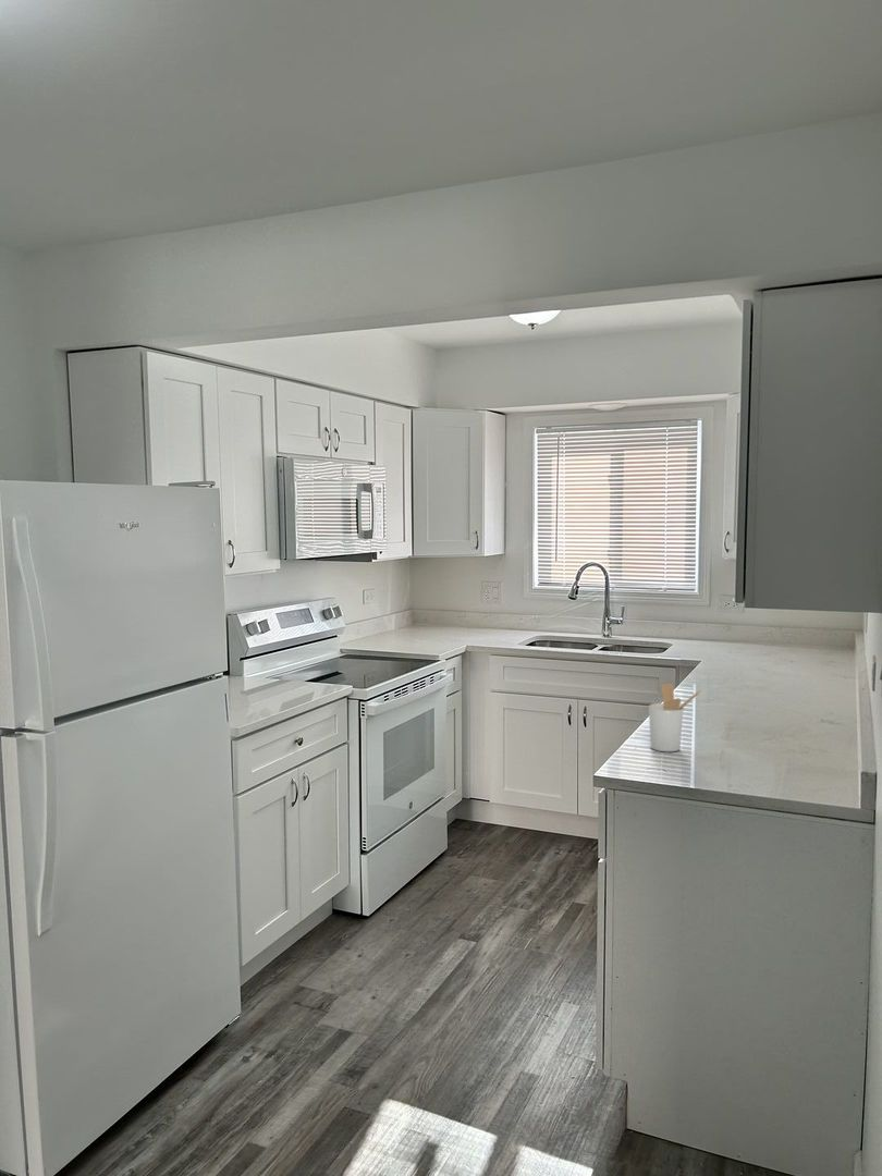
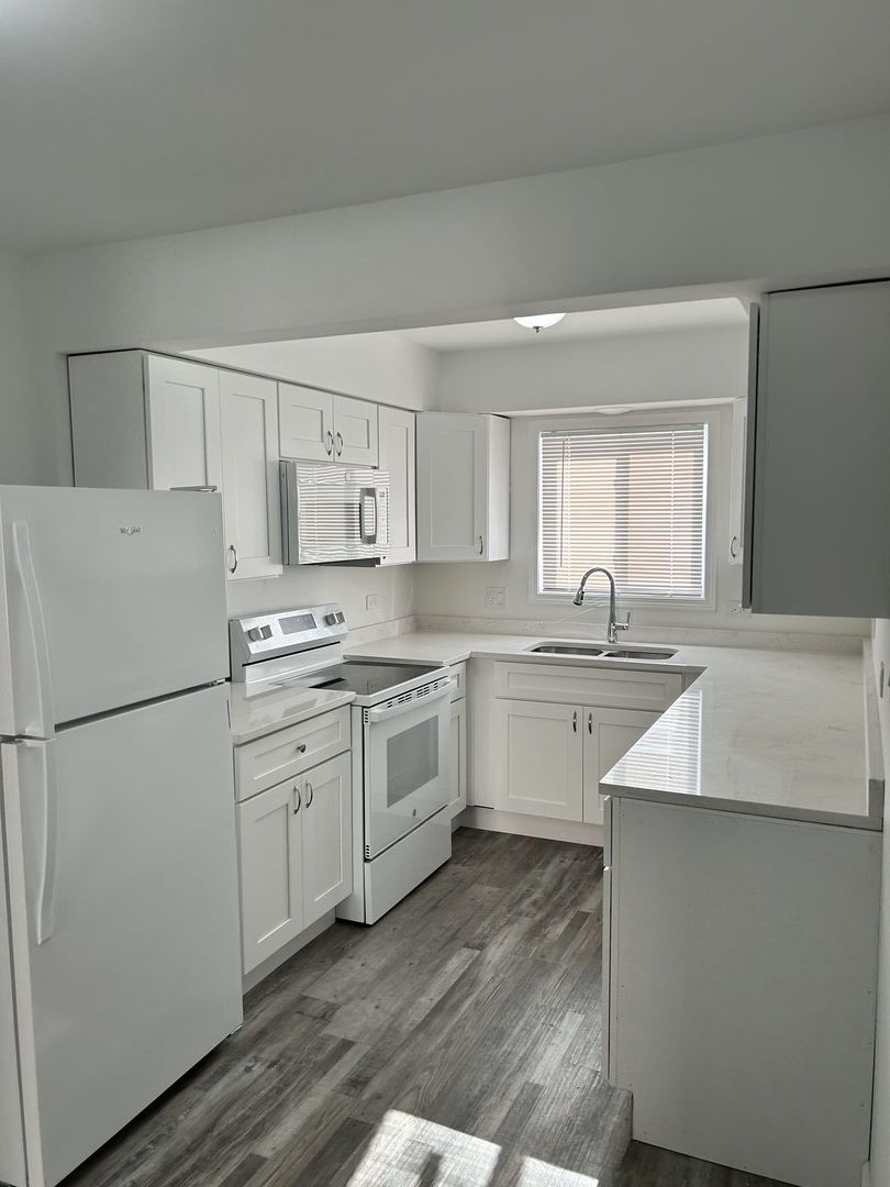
- utensil holder (675, 718)
